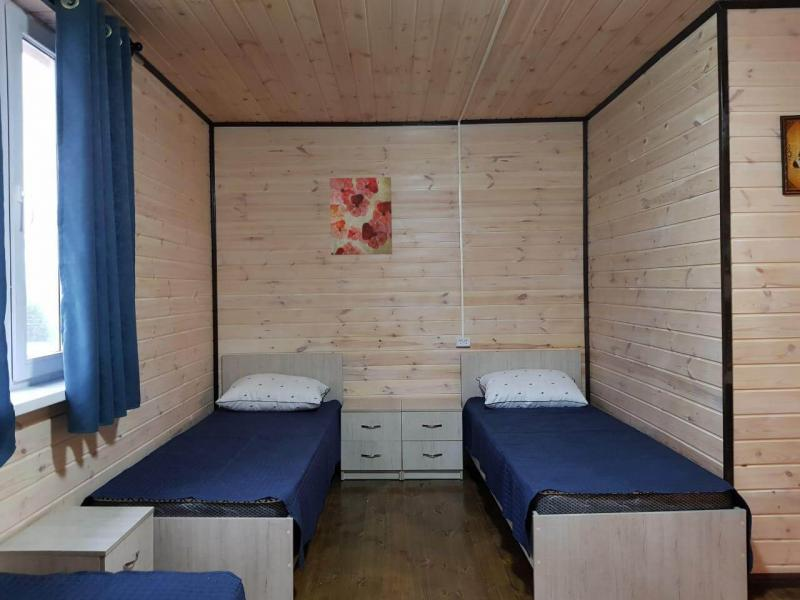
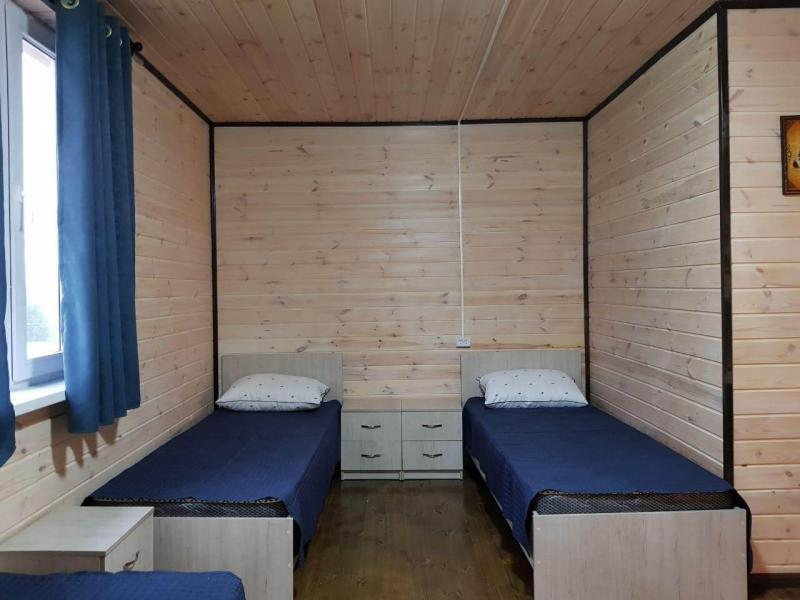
- wall art (361, 216)
